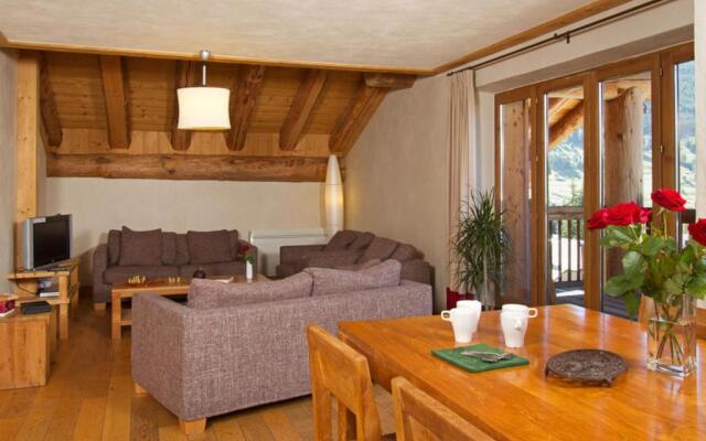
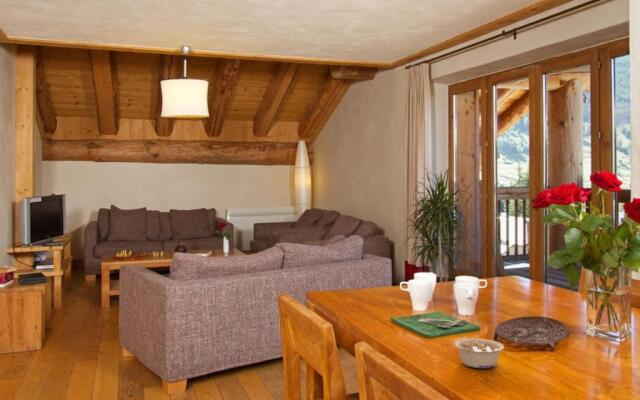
+ legume (479, 352)
